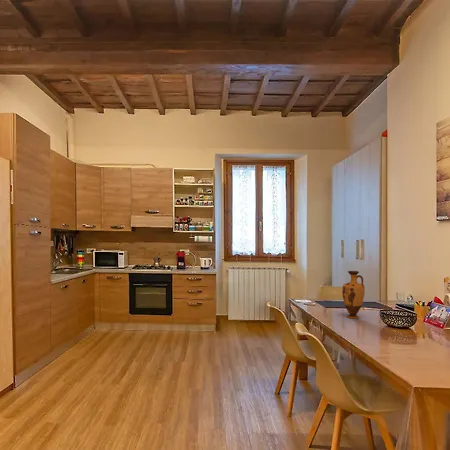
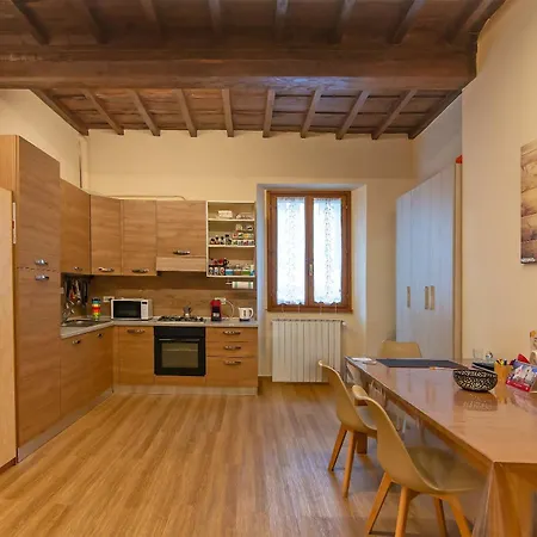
- vase (353, 294)
